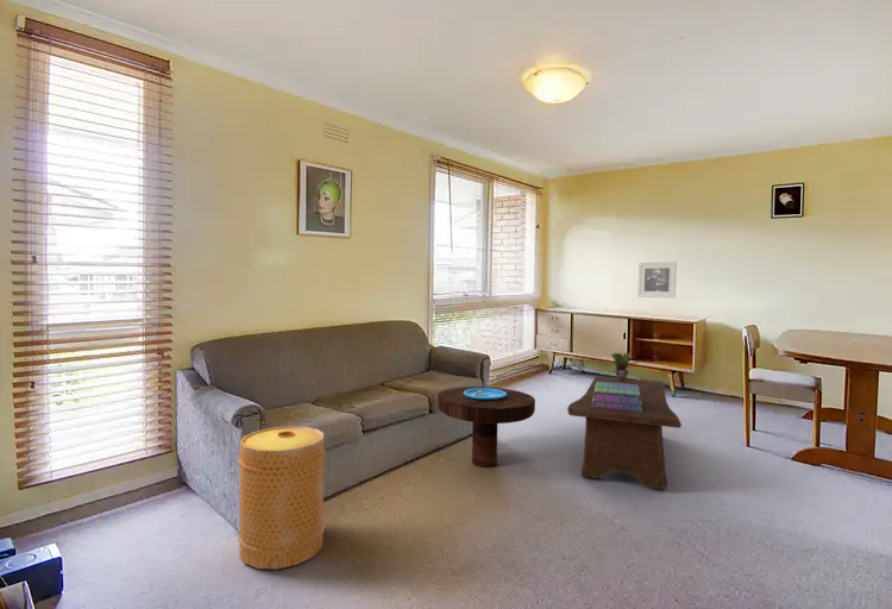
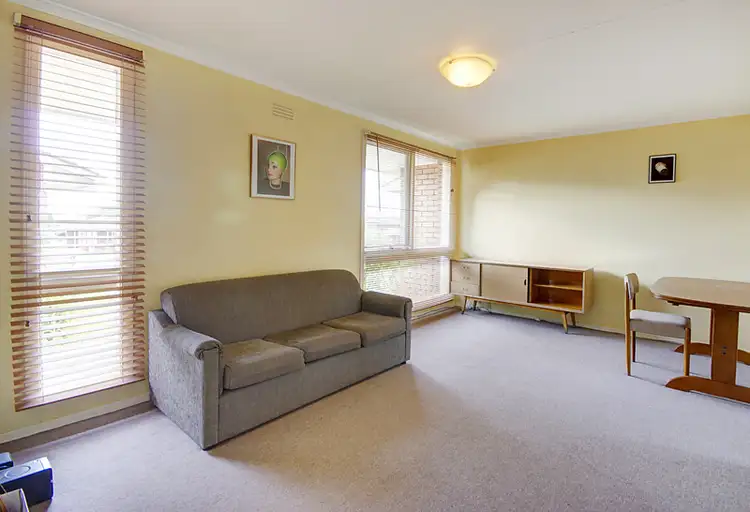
- basket (283, 491)
- side table (484, 427)
- stack of books (616, 395)
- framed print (657, 280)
- potted plant (622, 365)
- coffee table (624, 423)
